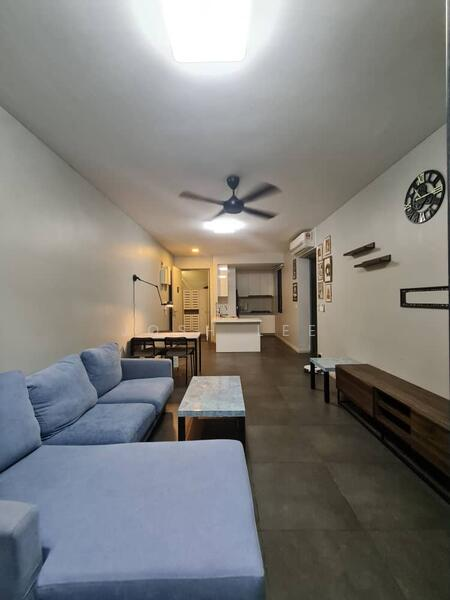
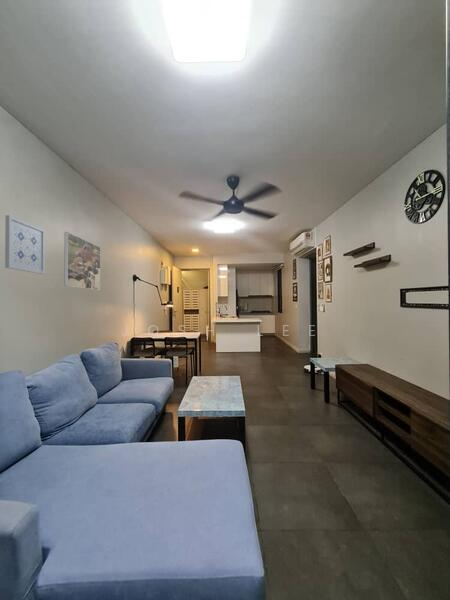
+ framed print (84, 264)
+ wall art (26, 247)
